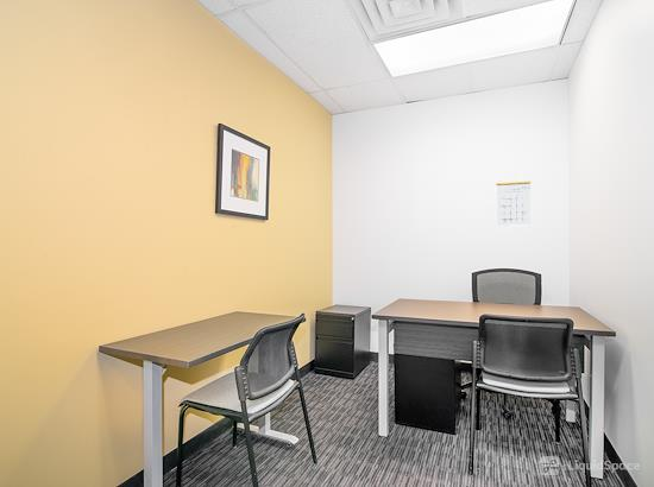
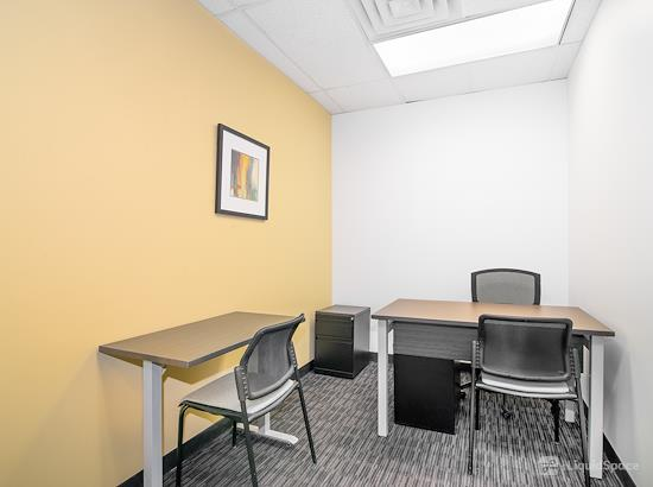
- calendar (512, 198)
